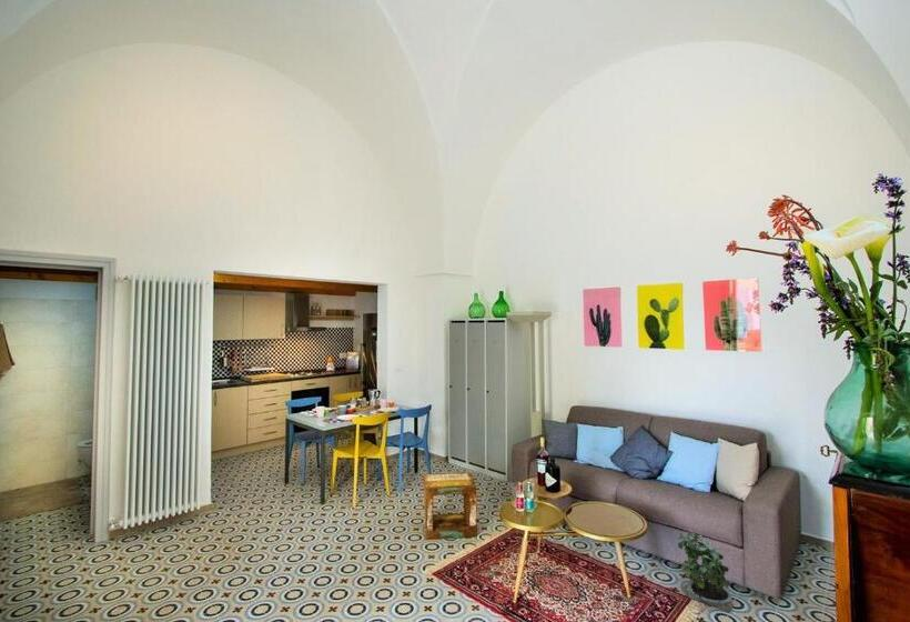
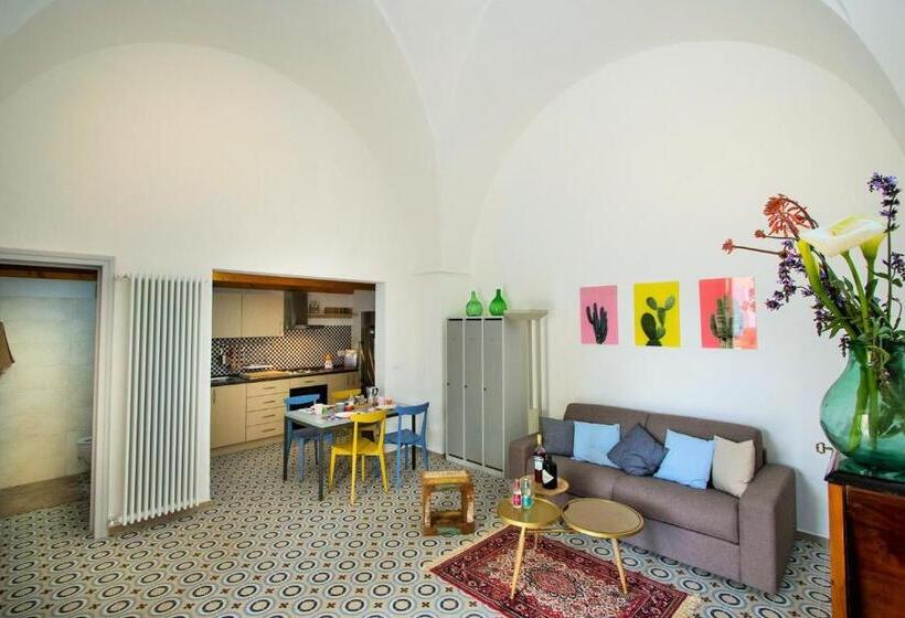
- potted plant (704, 564)
